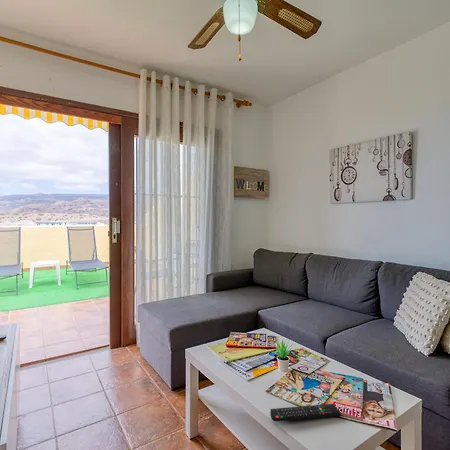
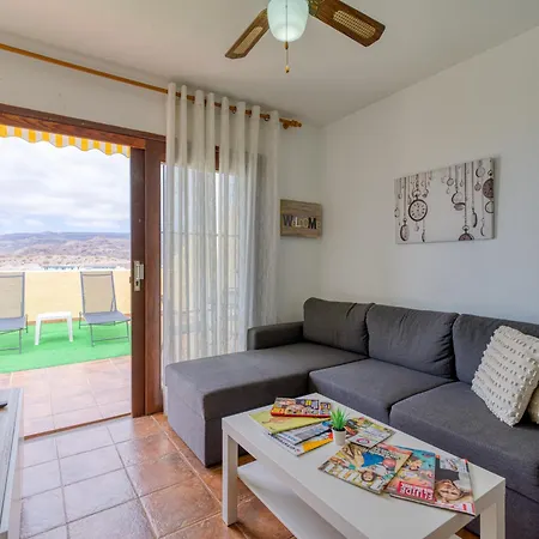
- remote control (304, 413)
